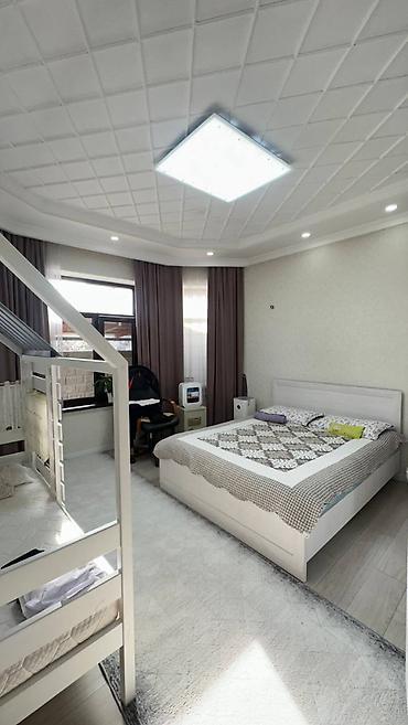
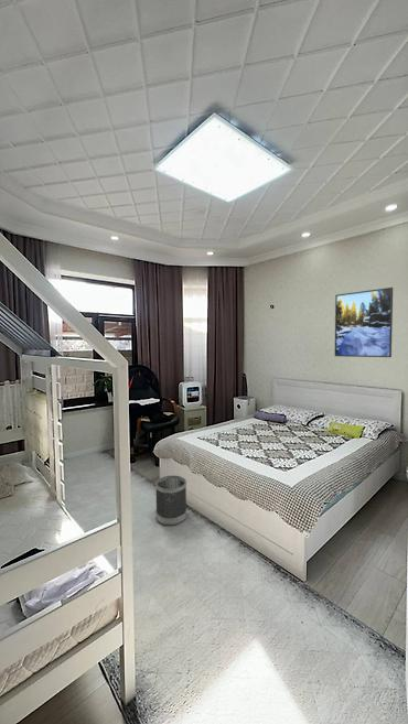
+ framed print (362, 324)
+ wastebasket (171, 499)
